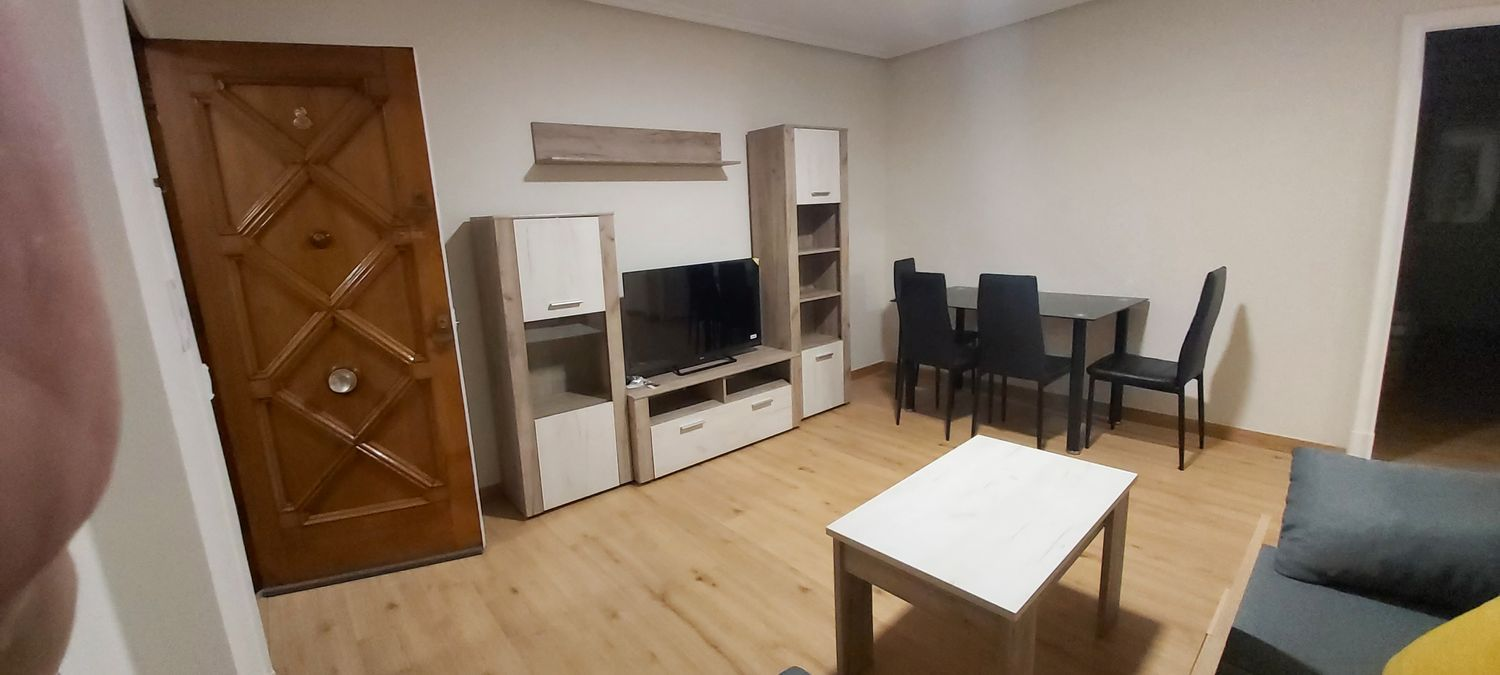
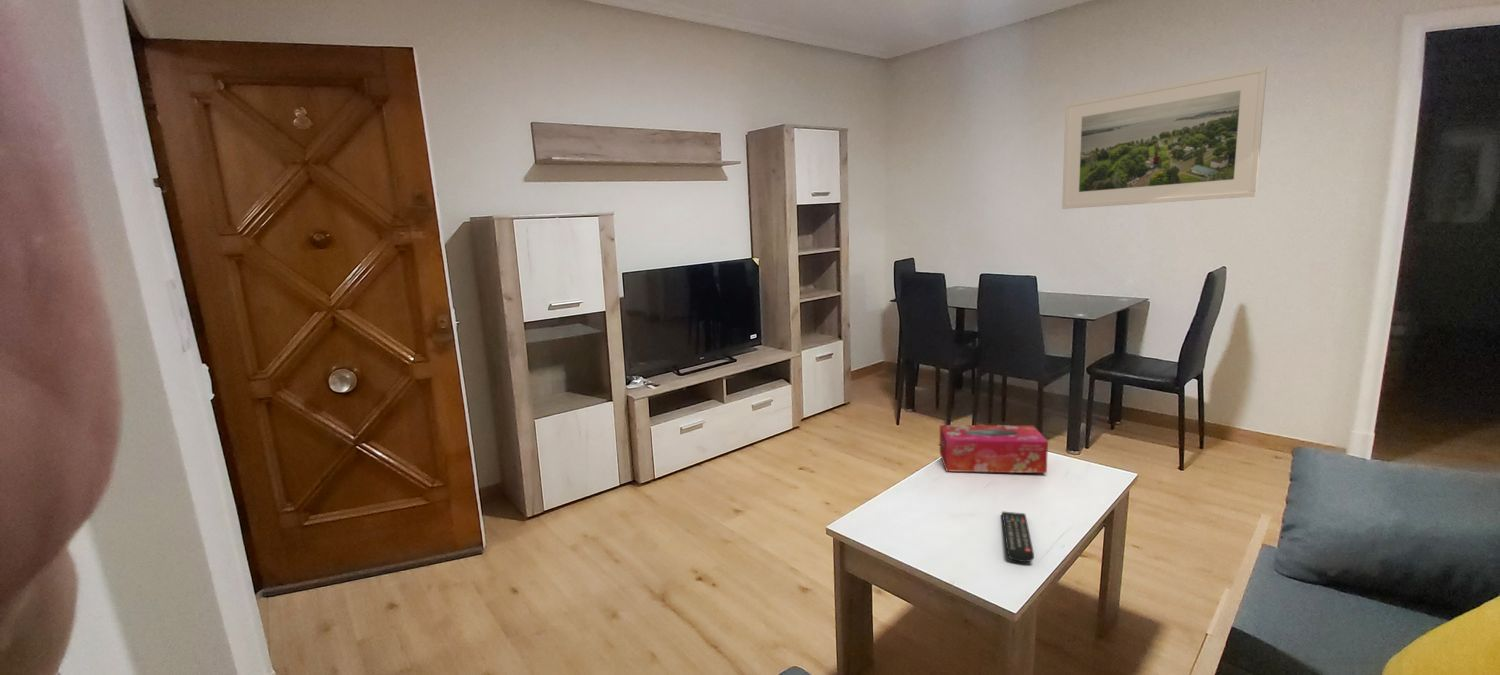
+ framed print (1152, 145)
+ remote control (1016, 534)
+ tissue box (990, 448)
